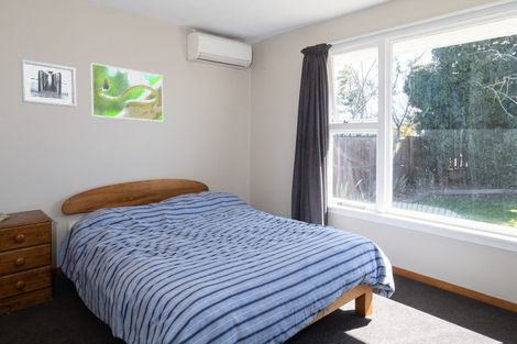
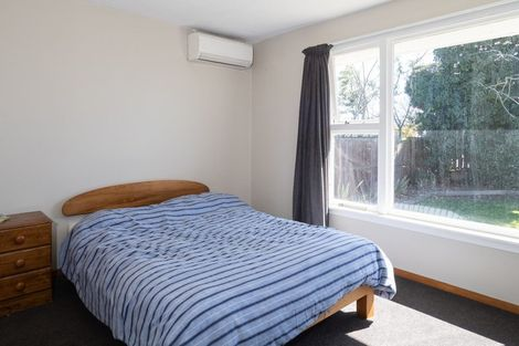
- wall art (50, 85)
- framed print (129, 93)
